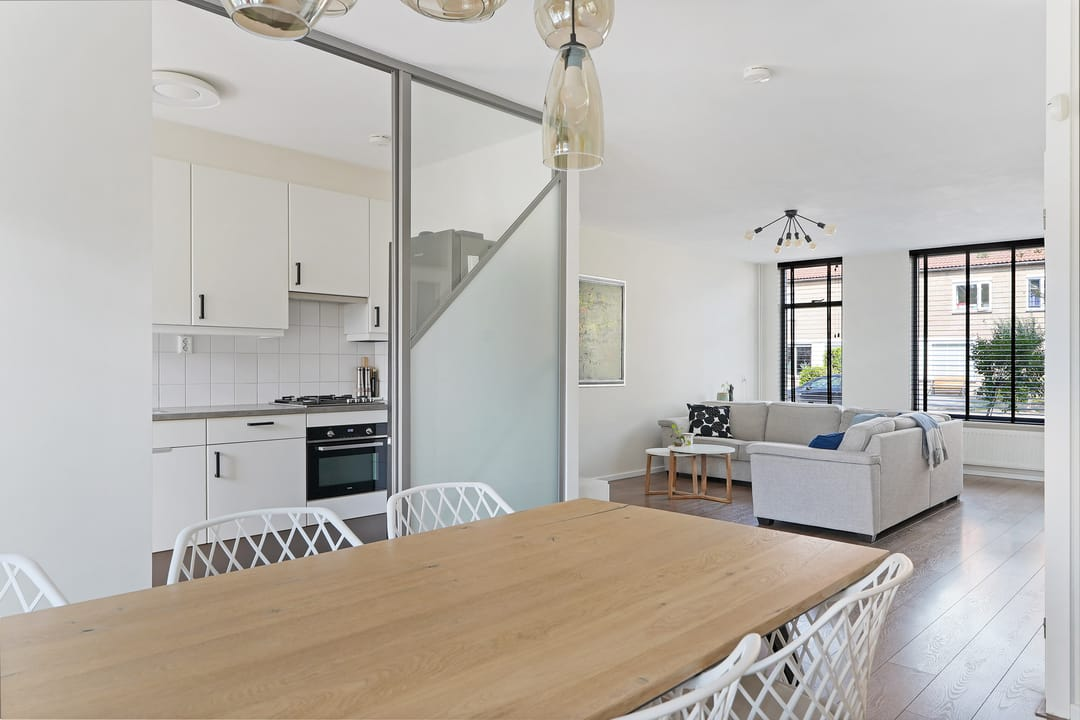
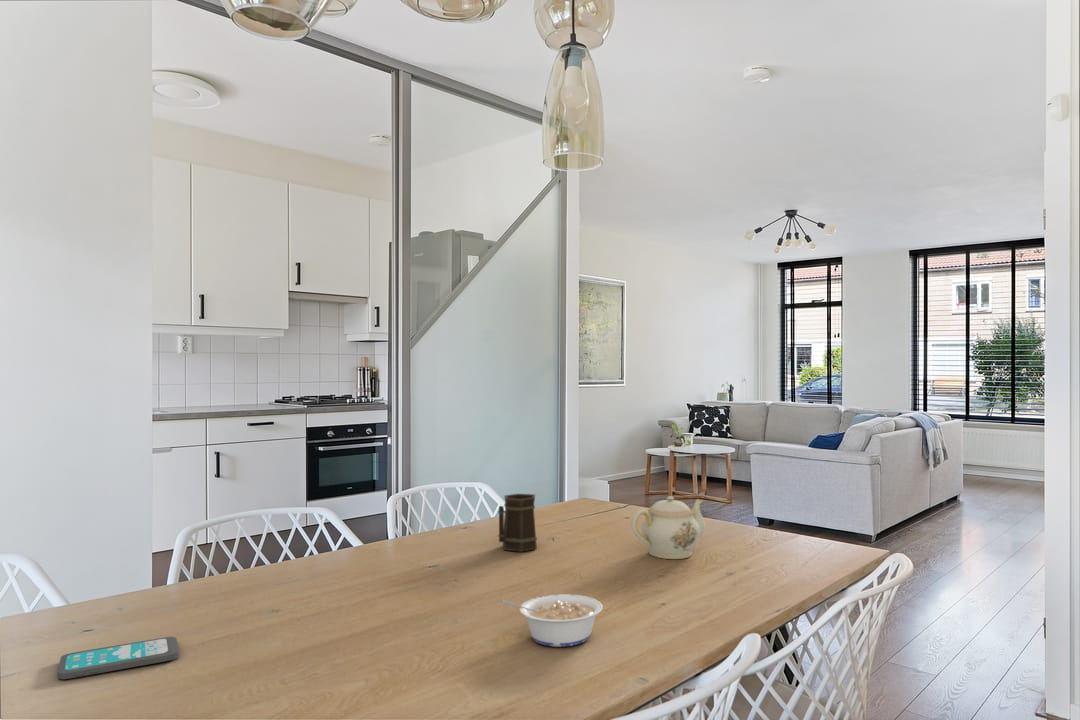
+ smartphone (120, 656)
+ mug (517, 522)
+ teapot (668, 525)
+ legume (558, 619)
